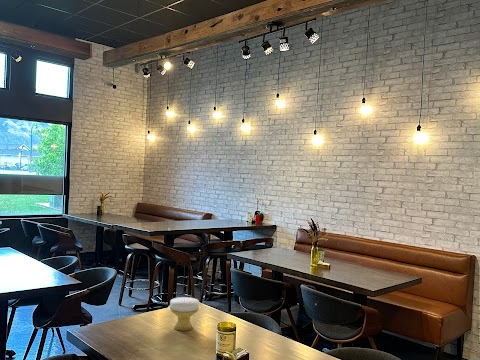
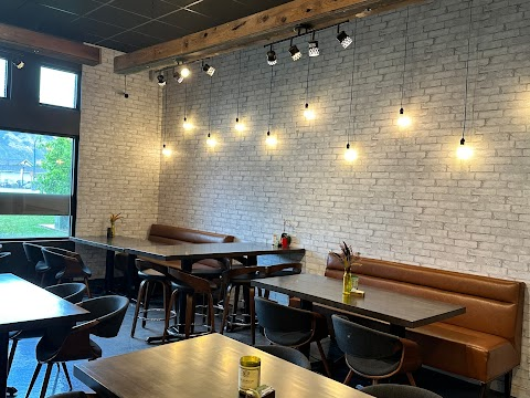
- candle holder (184, 312)
